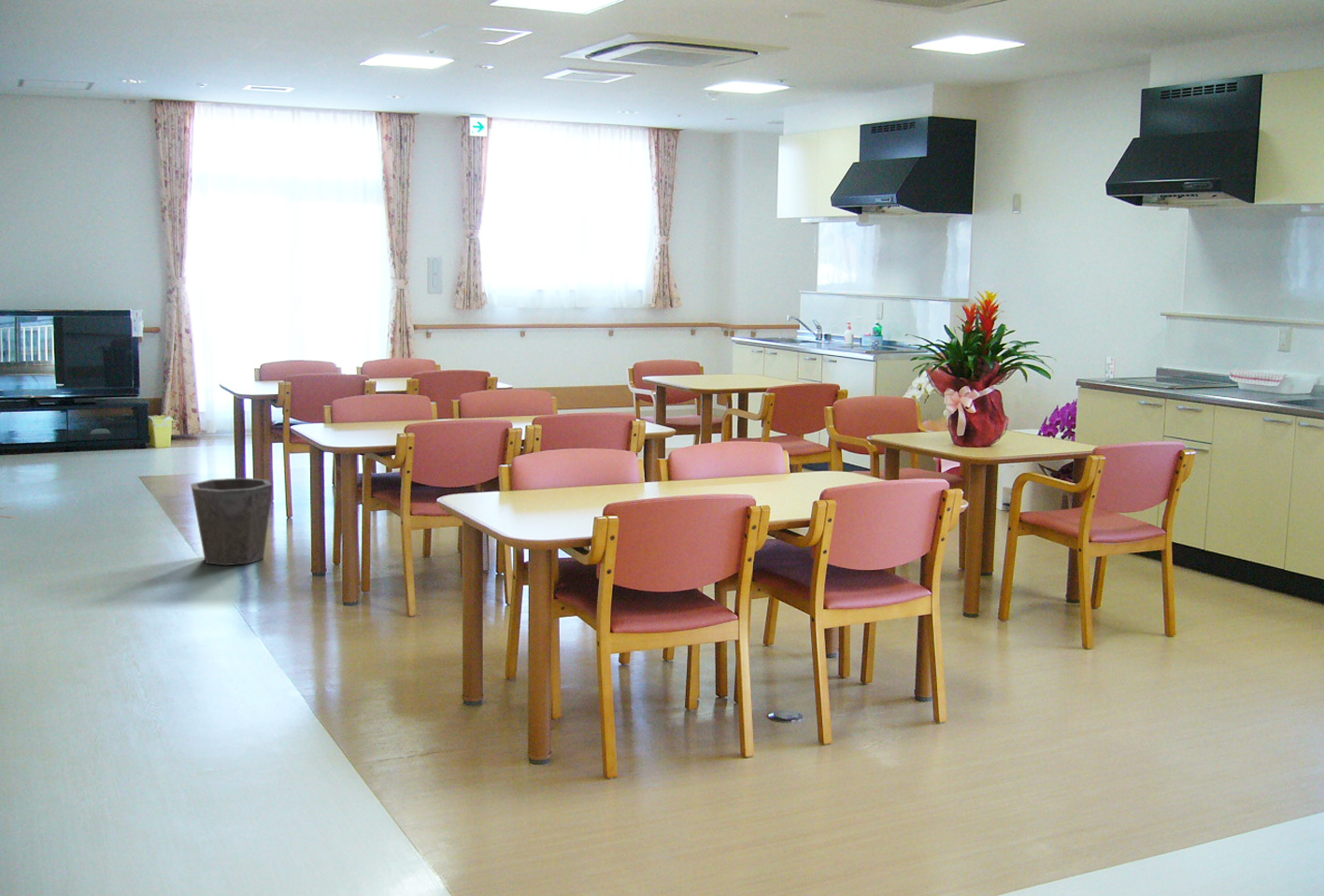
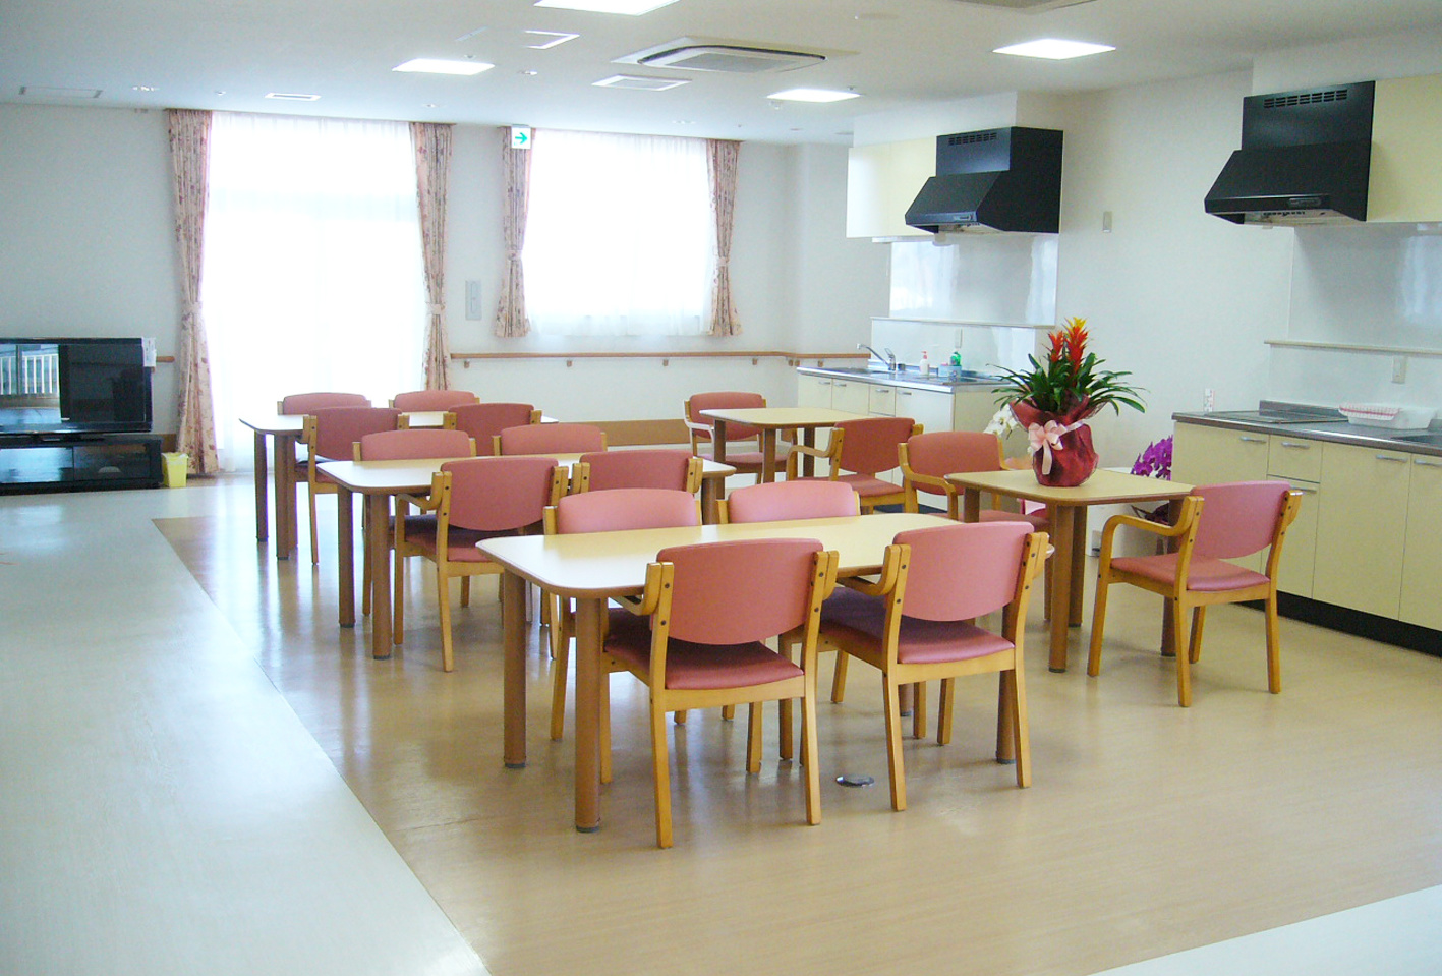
- waste bin (233, 521)
